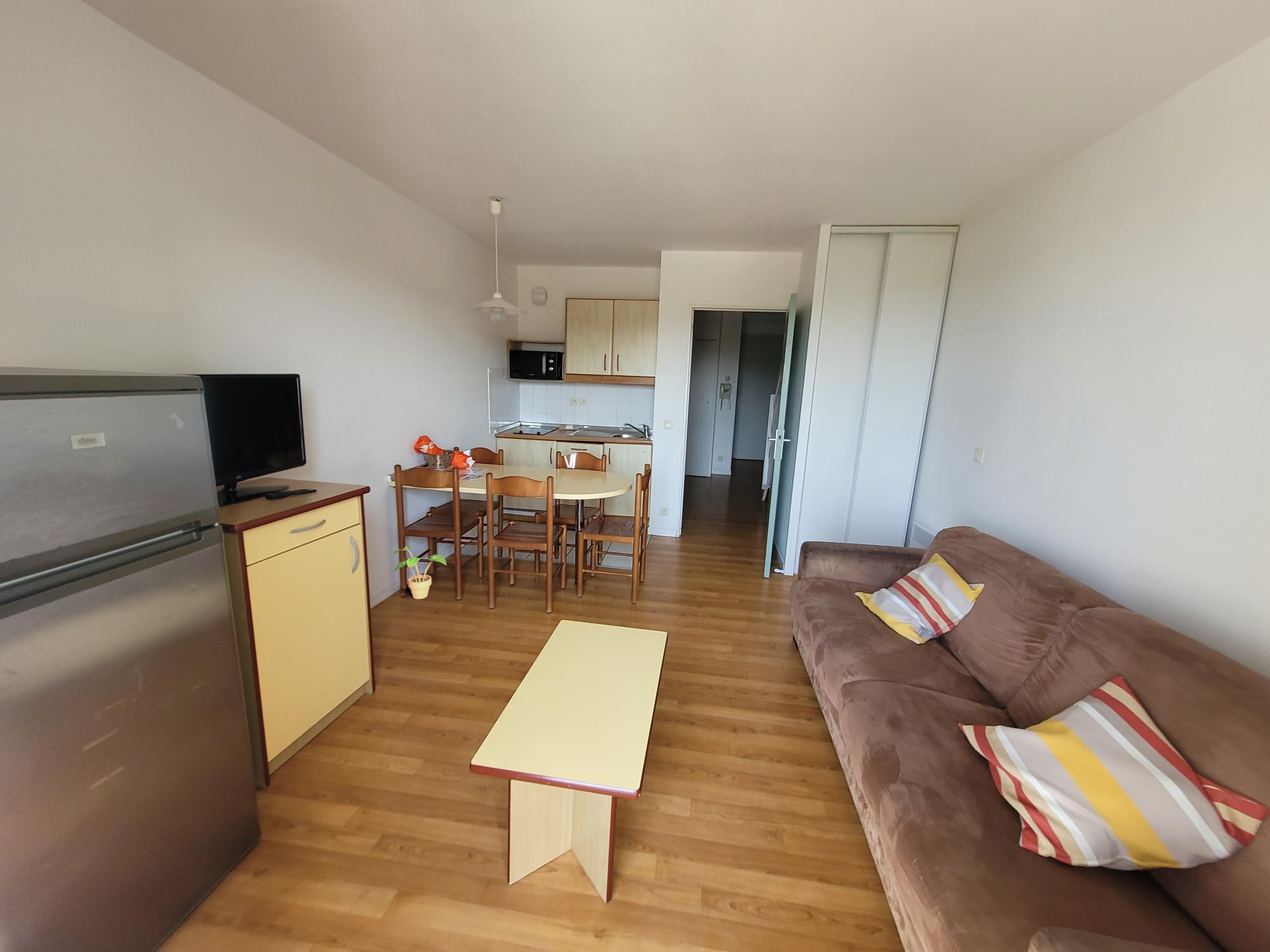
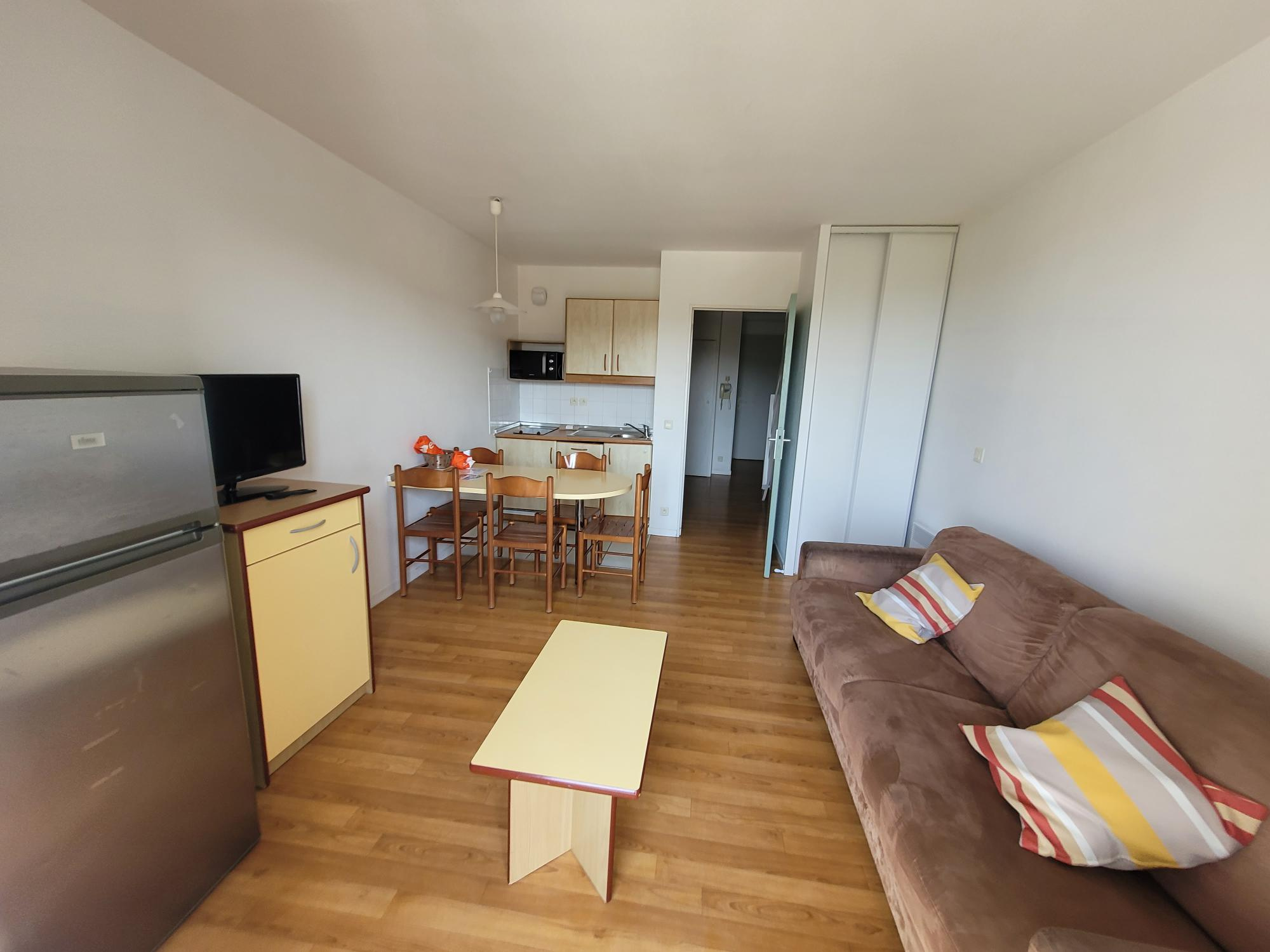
- potted plant (418, 573)
